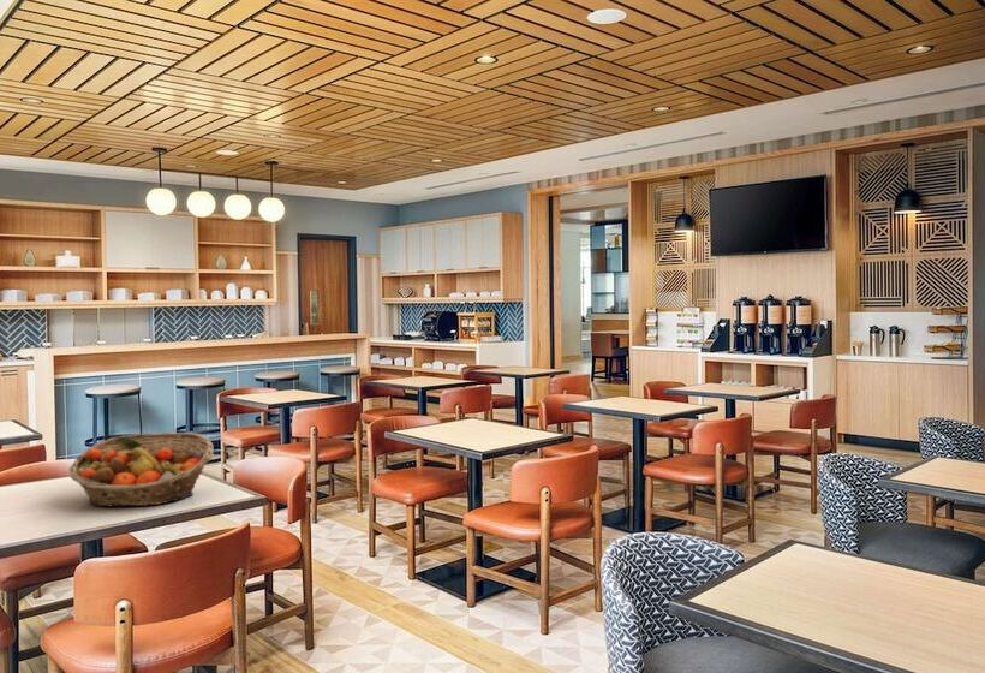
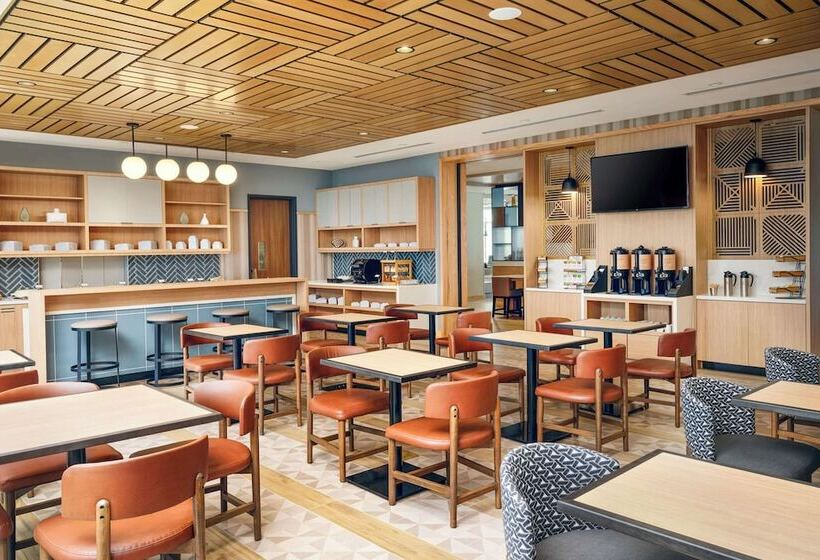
- fruit basket (143, 467)
